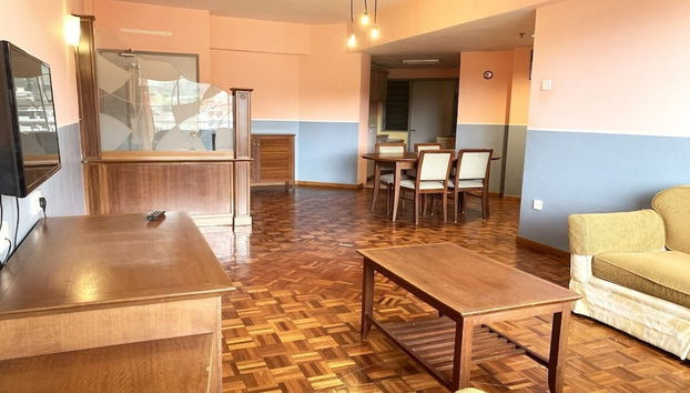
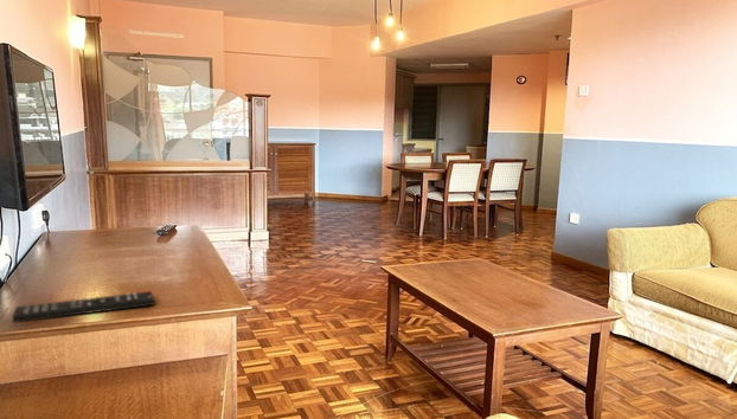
+ remote control (88, 304)
